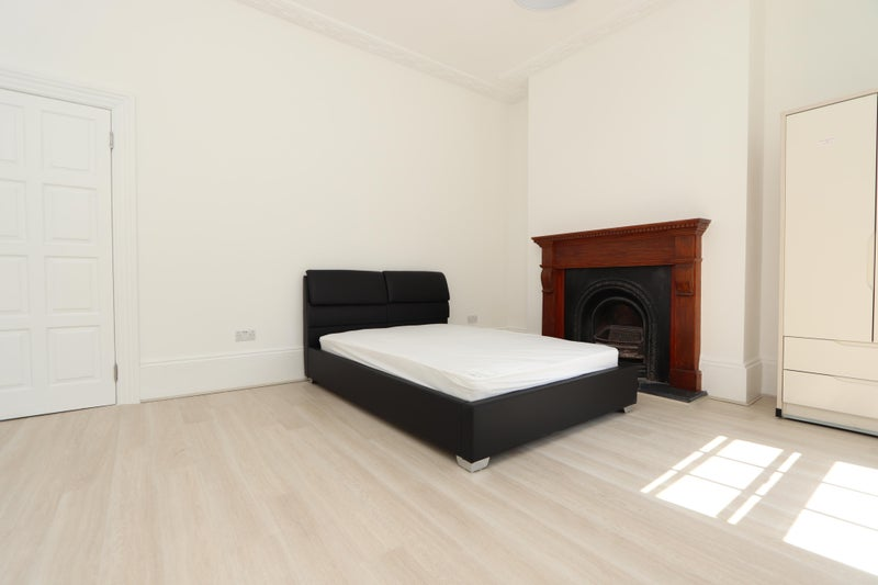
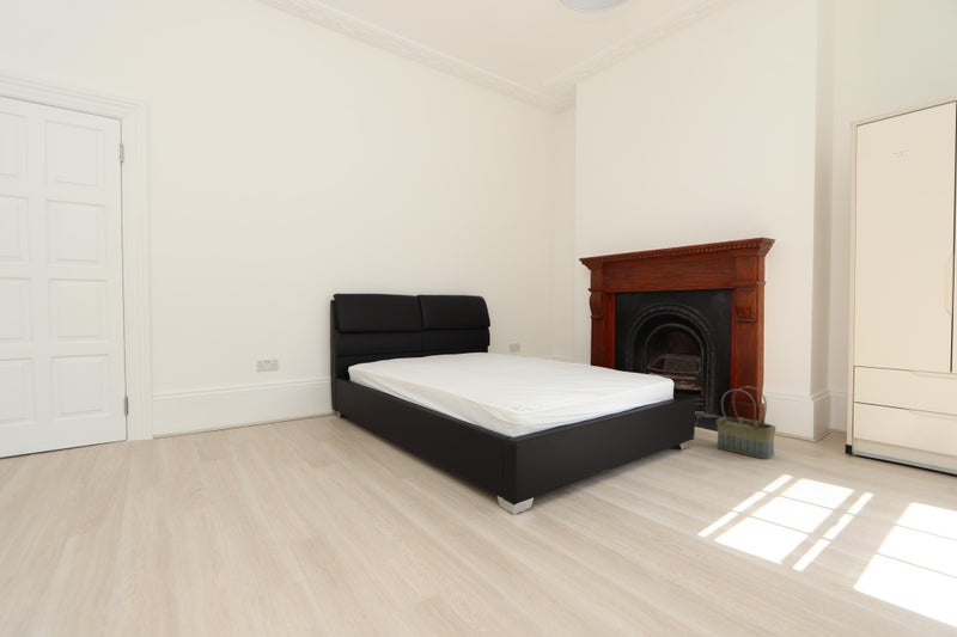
+ basket (744, 419)
